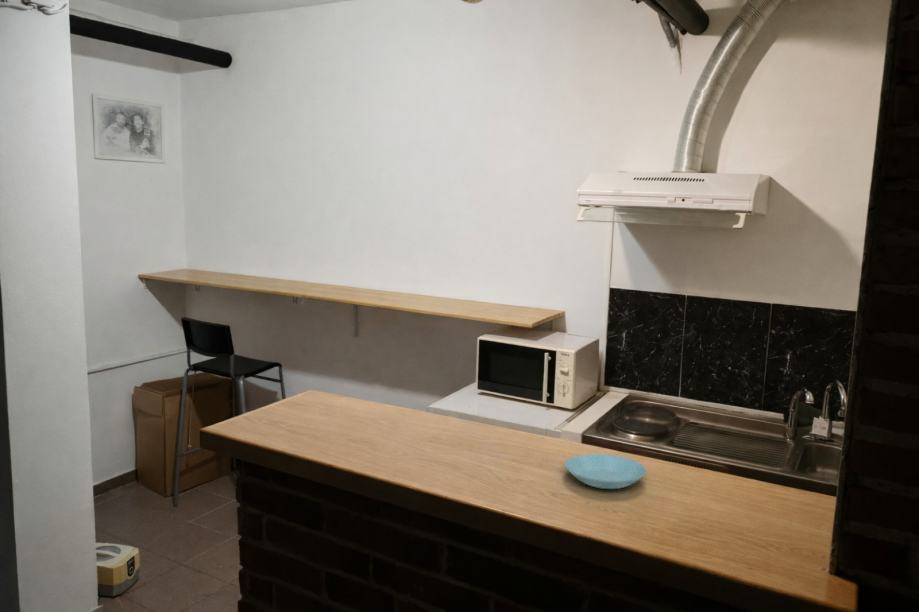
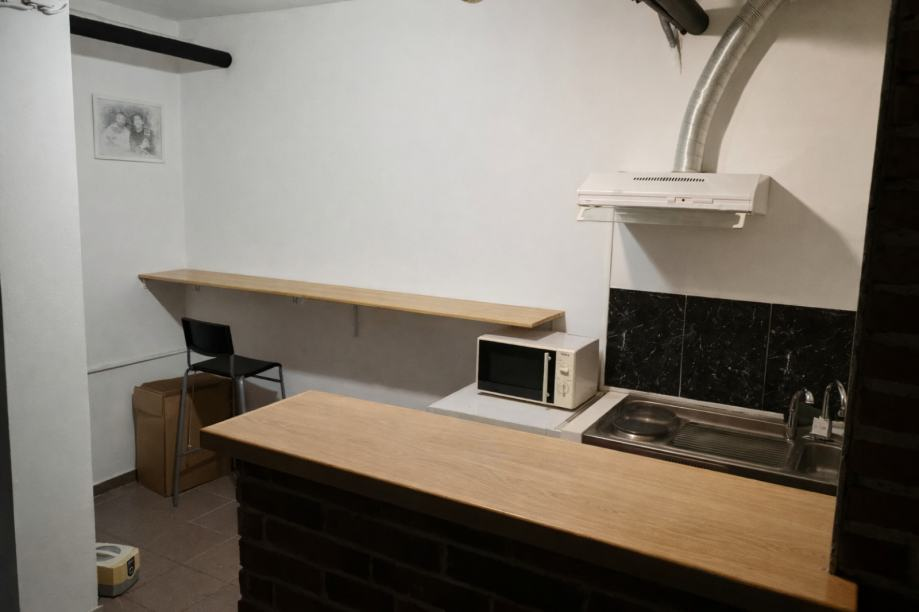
- saucer (604, 473)
